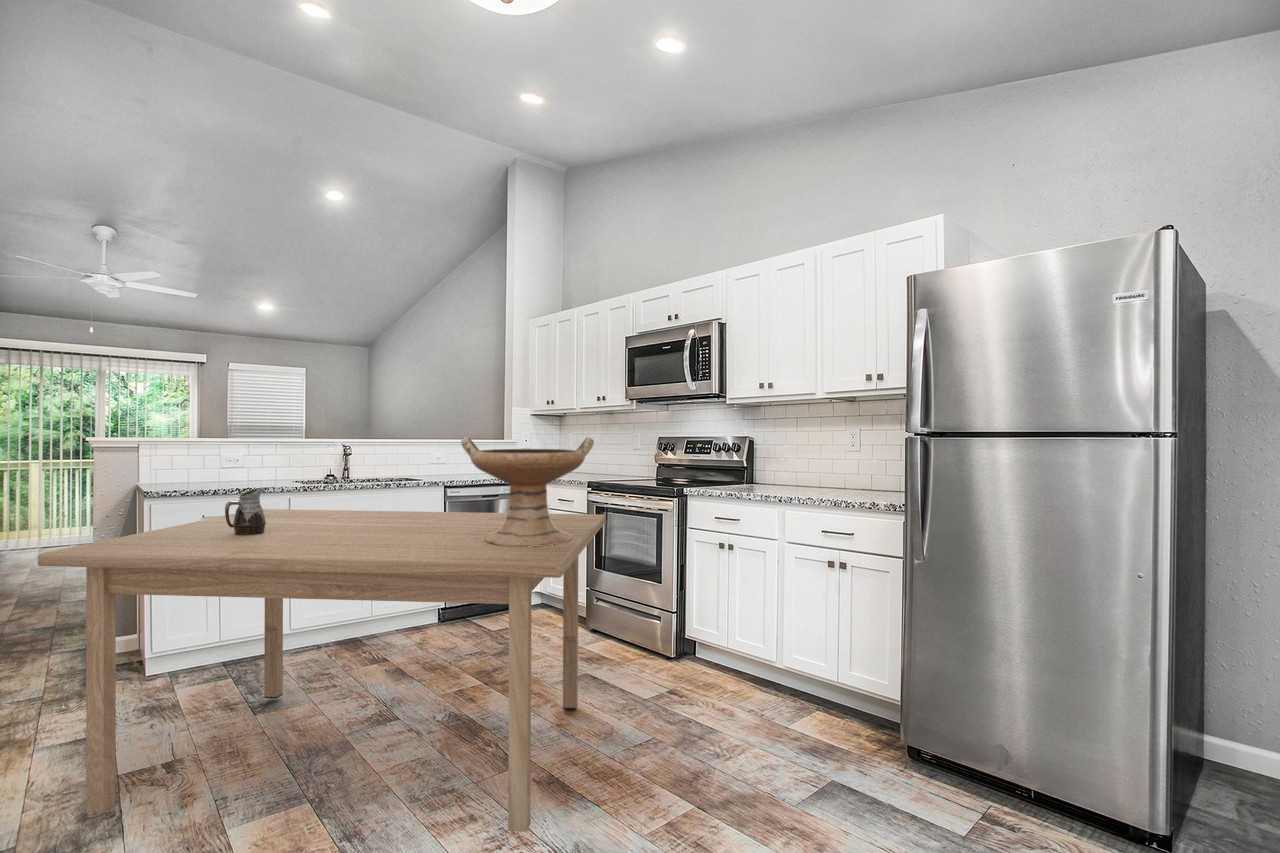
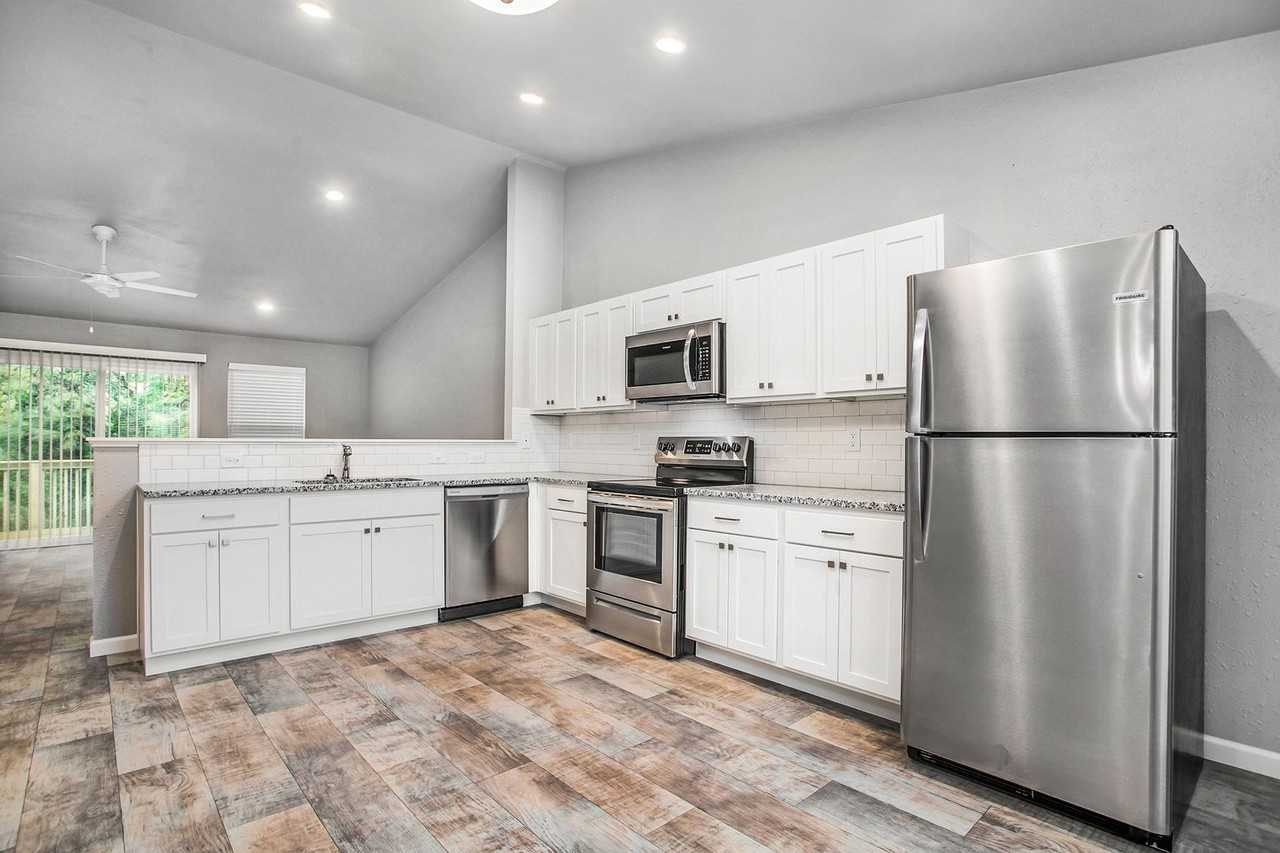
- table (373, 600)
- decorative bowl (528, 487)
- pitcher (248, 510)
